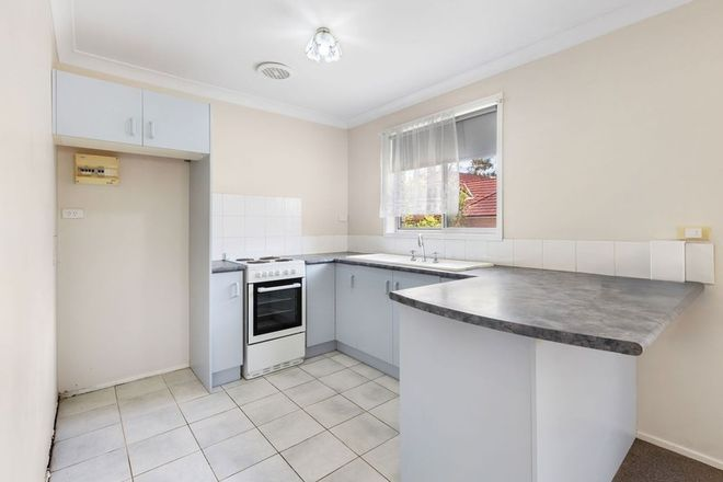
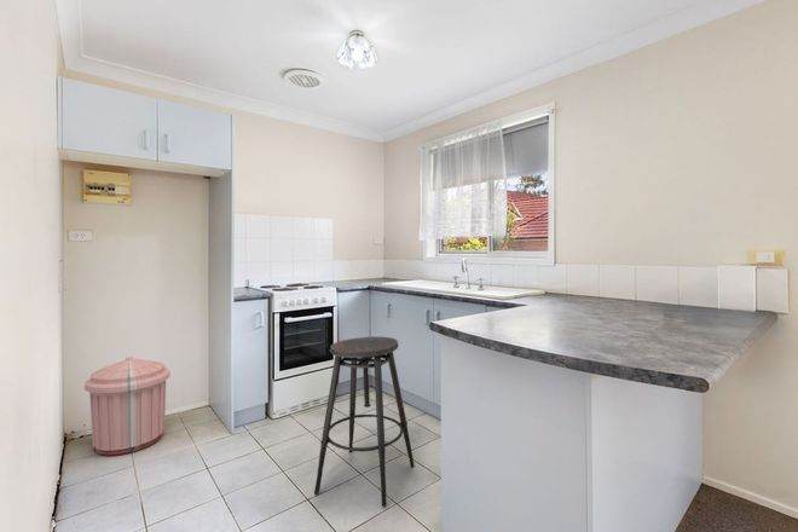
+ trash can (129, 399)
+ stool (366, 406)
